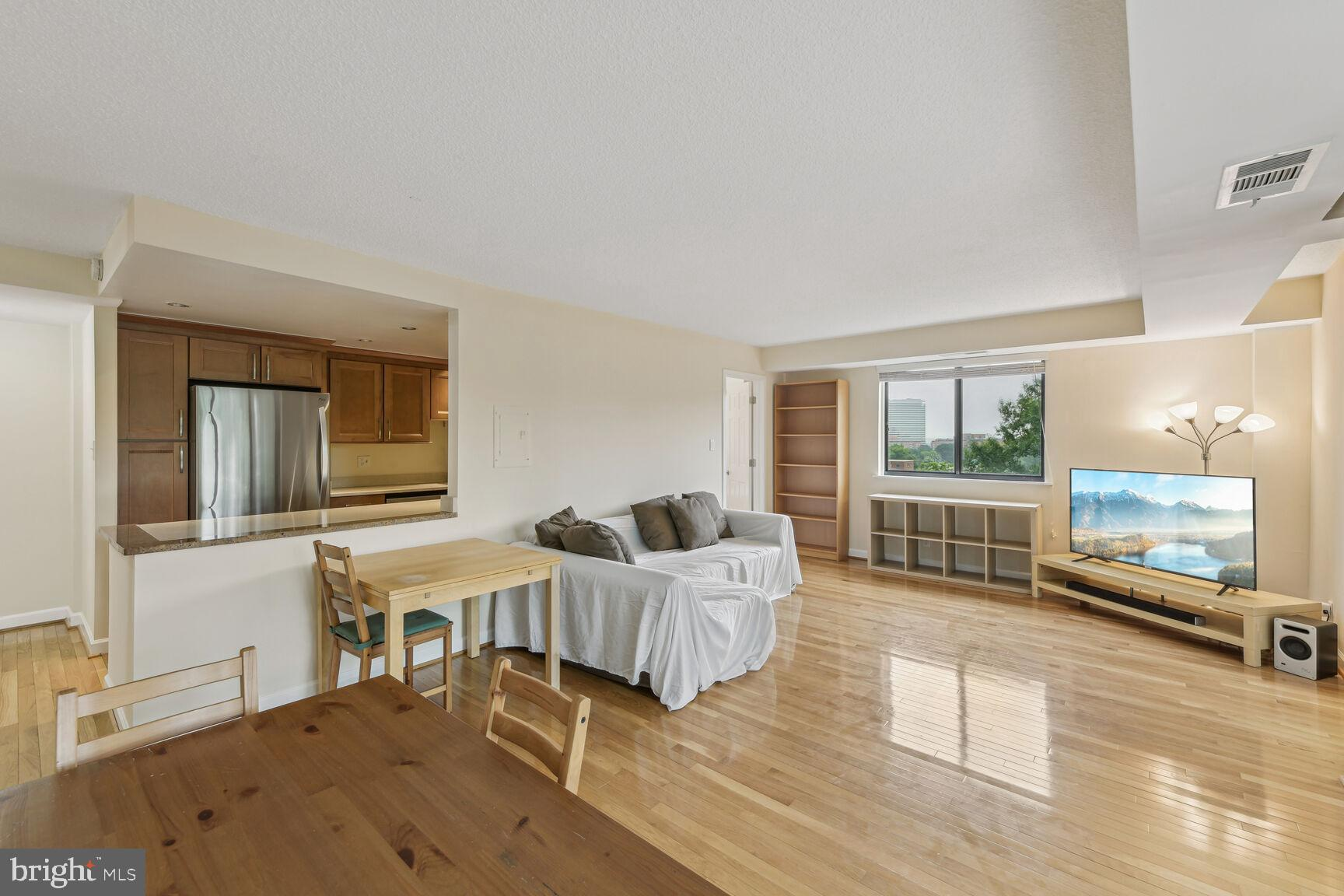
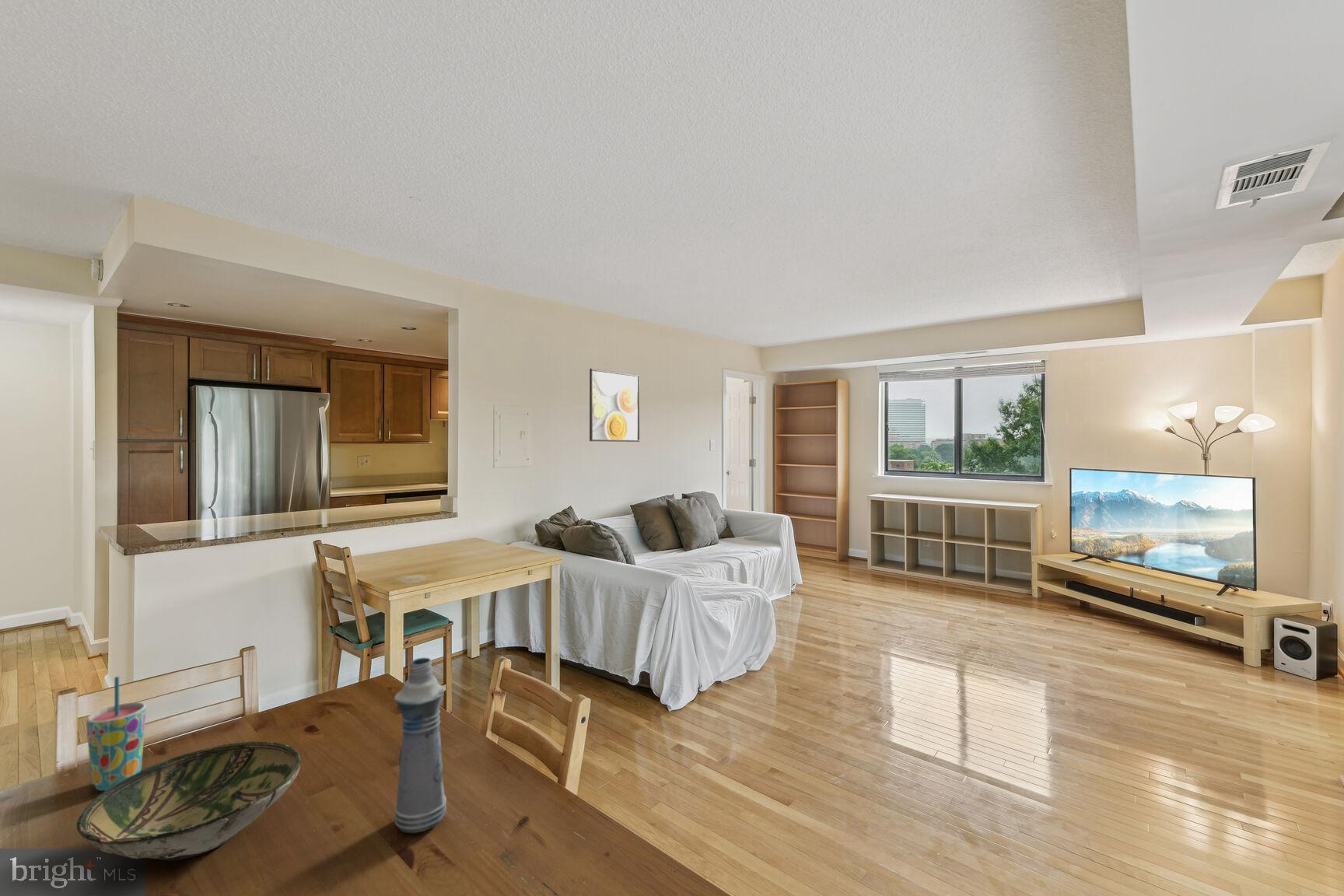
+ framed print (615, 407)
+ bottle (421, 740)
+ cup (117, 730)
+ bowl (199, 809)
